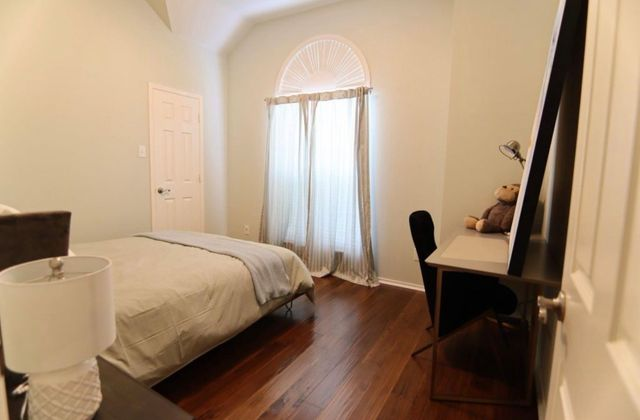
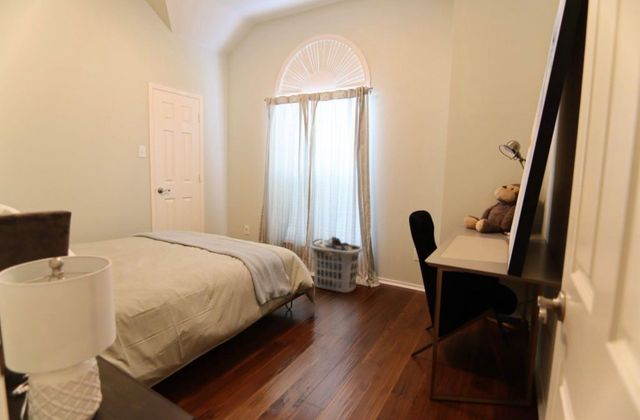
+ clothes hamper (335, 262)
